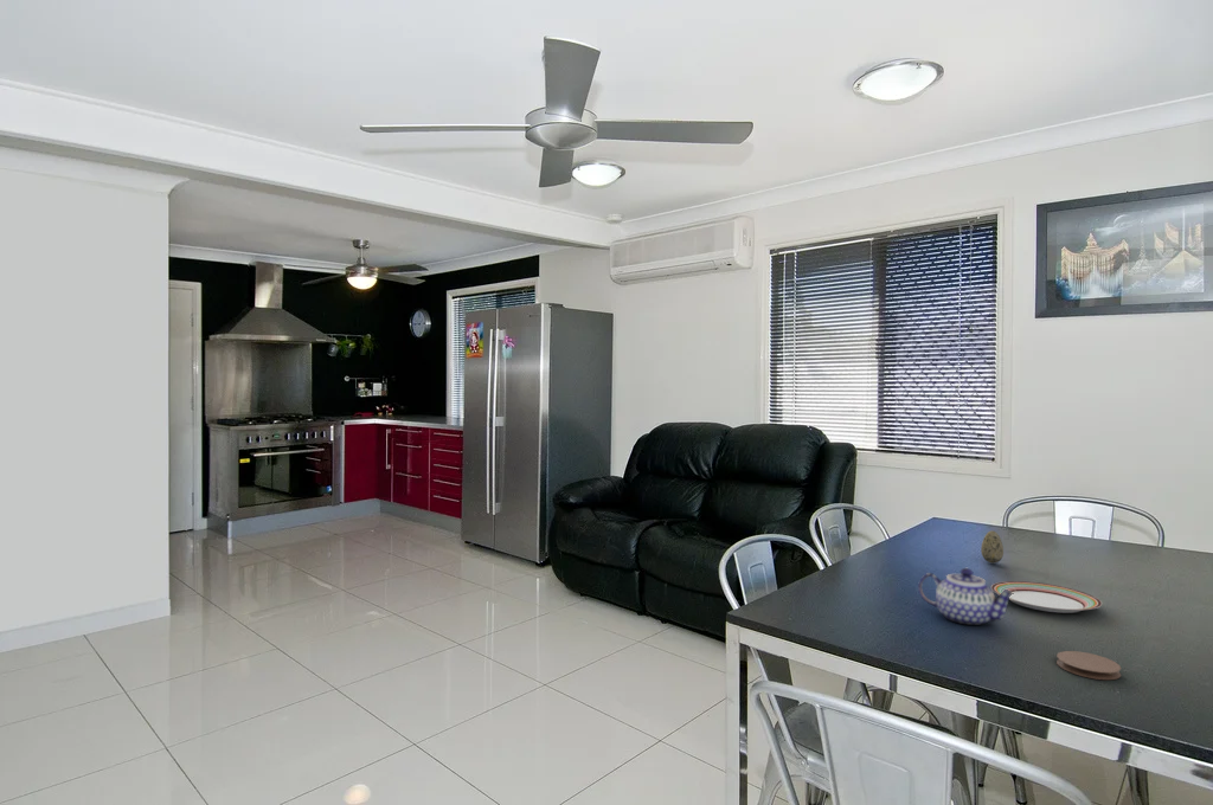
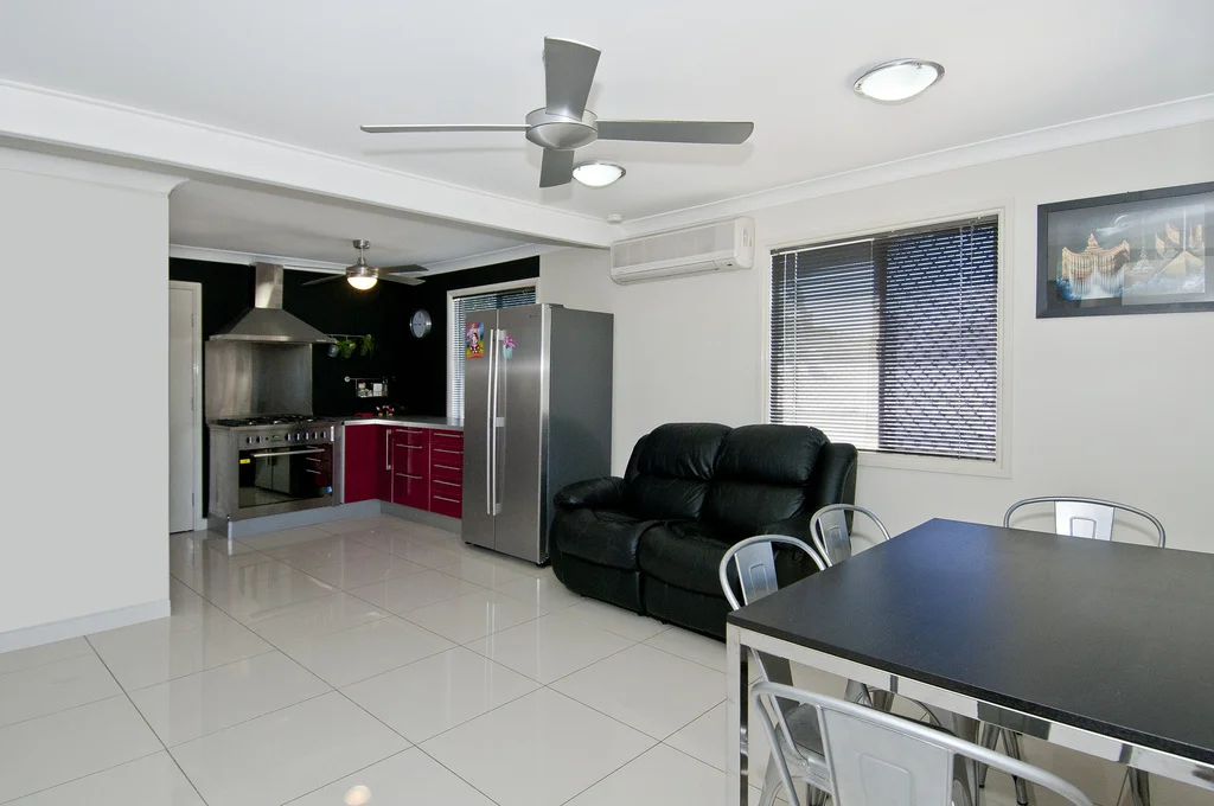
- plate (1044, 598)
- coaster (1087, 664)
- decorative egg (991, 546)
- teapot (963, 593)
